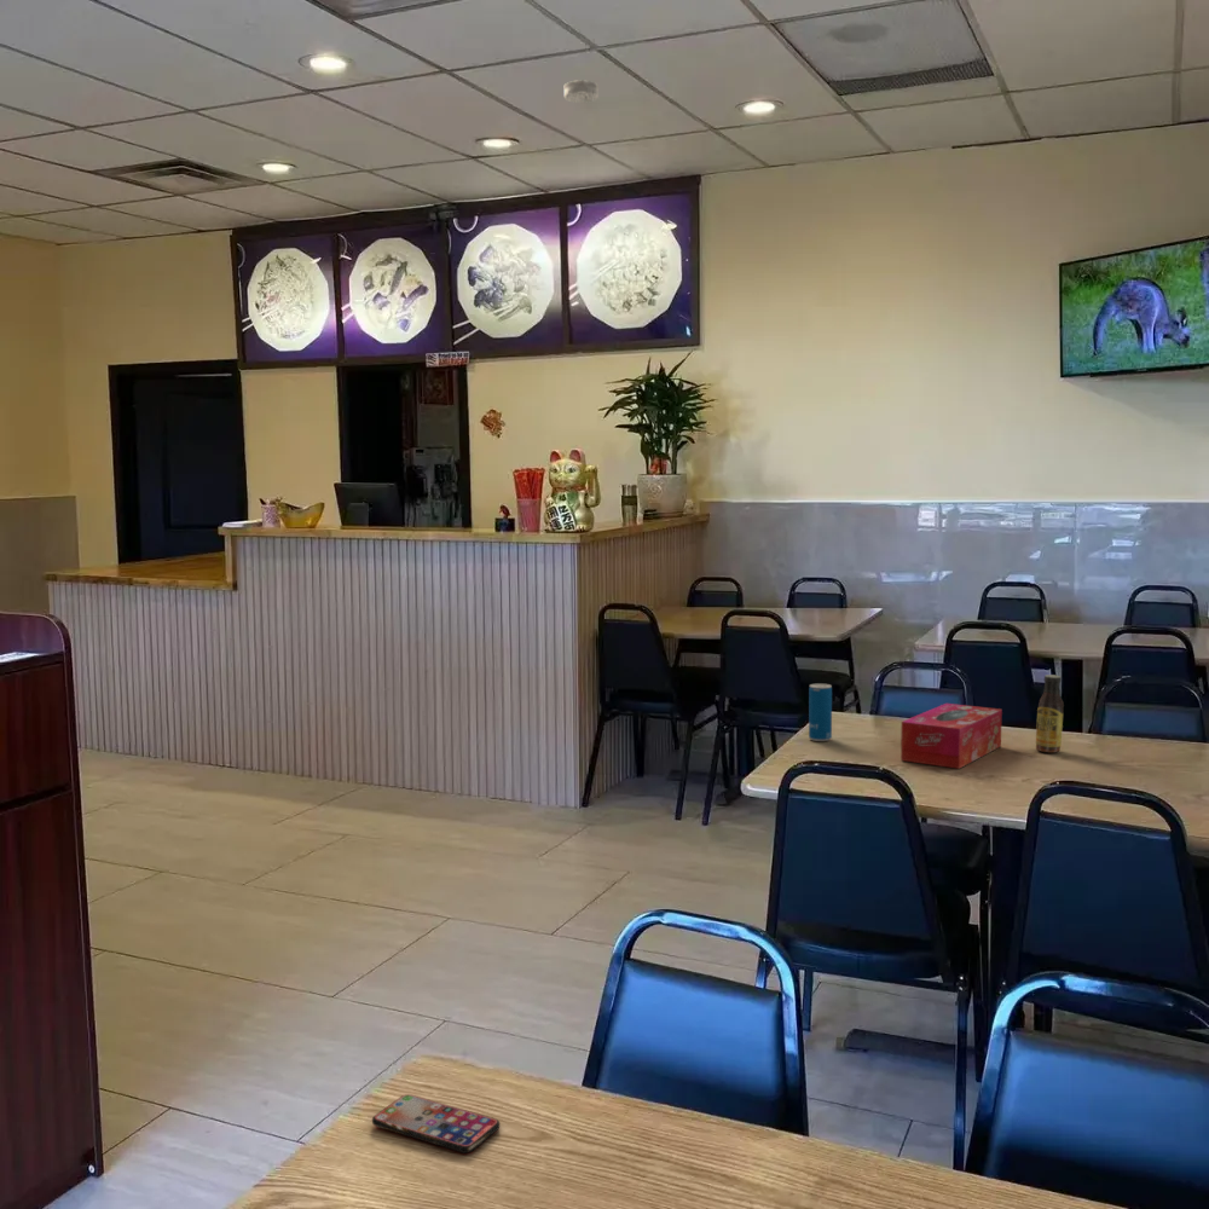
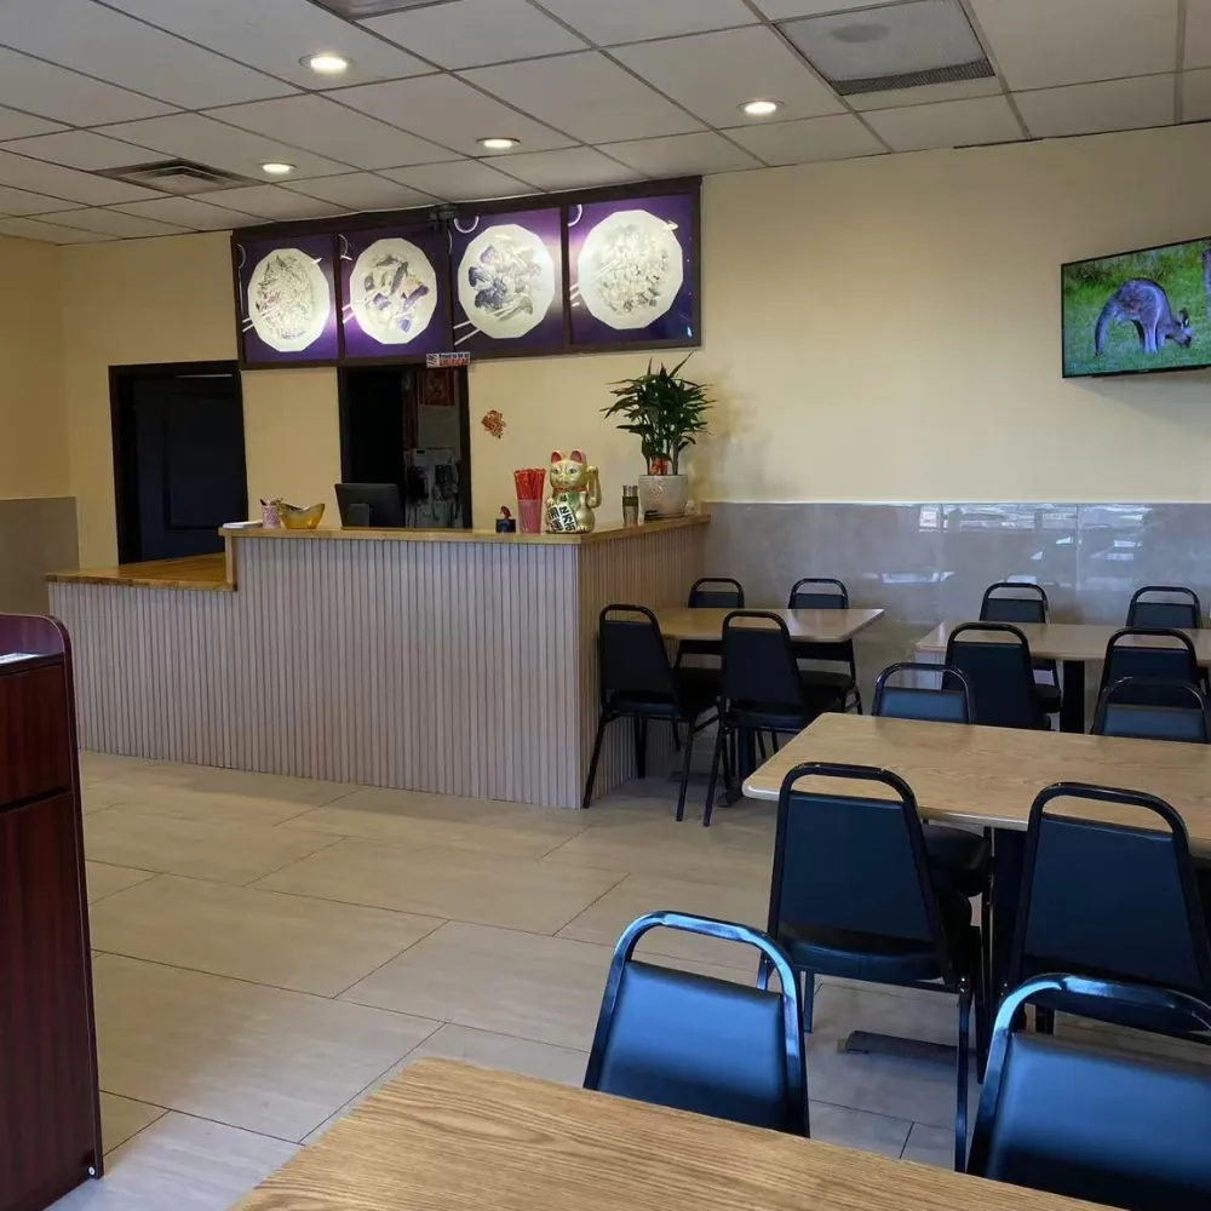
- smartphone (435, 1122)
- beverage can (820, 712)
- tissue box (951, 734)
- sauce bottle (1049, 713)
- smoke detector (580, 91)
